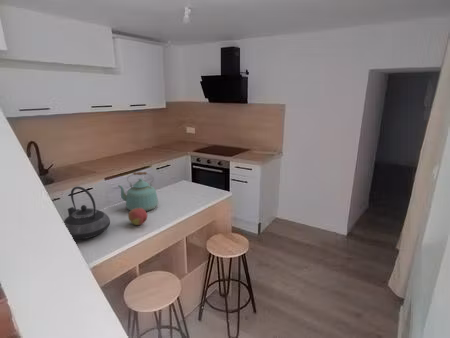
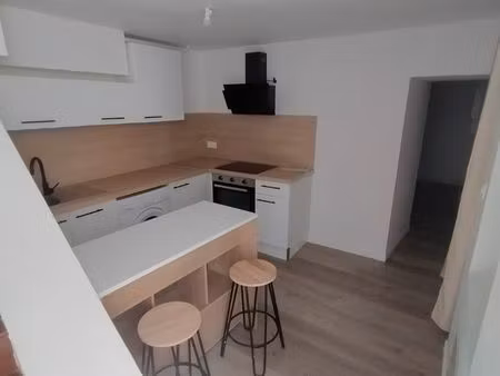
- teapot (82, 209)
- fruit (137, 216)
- kettle (138, 189)
